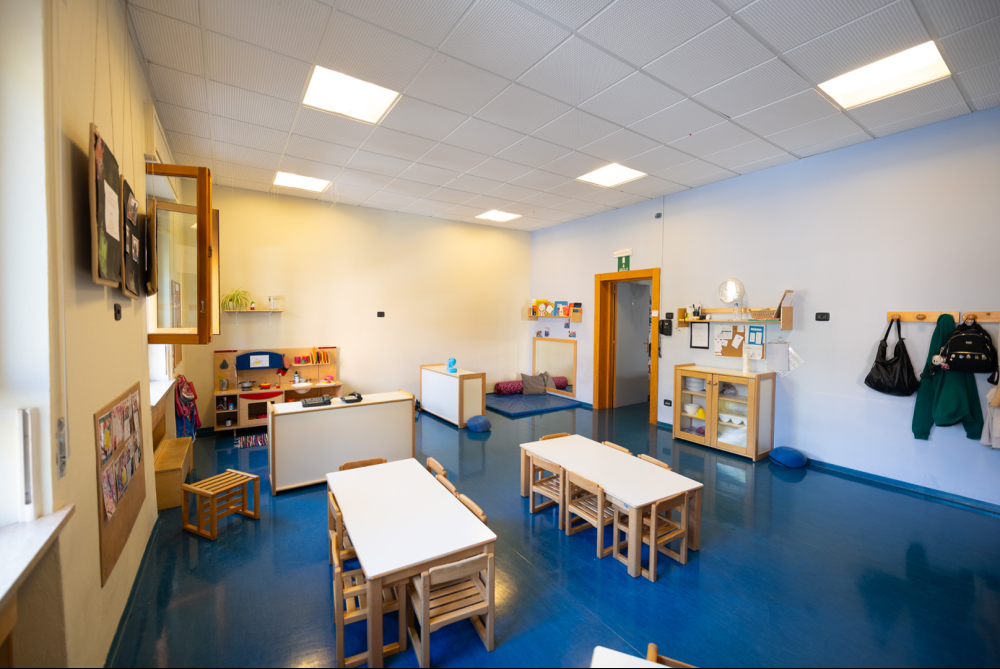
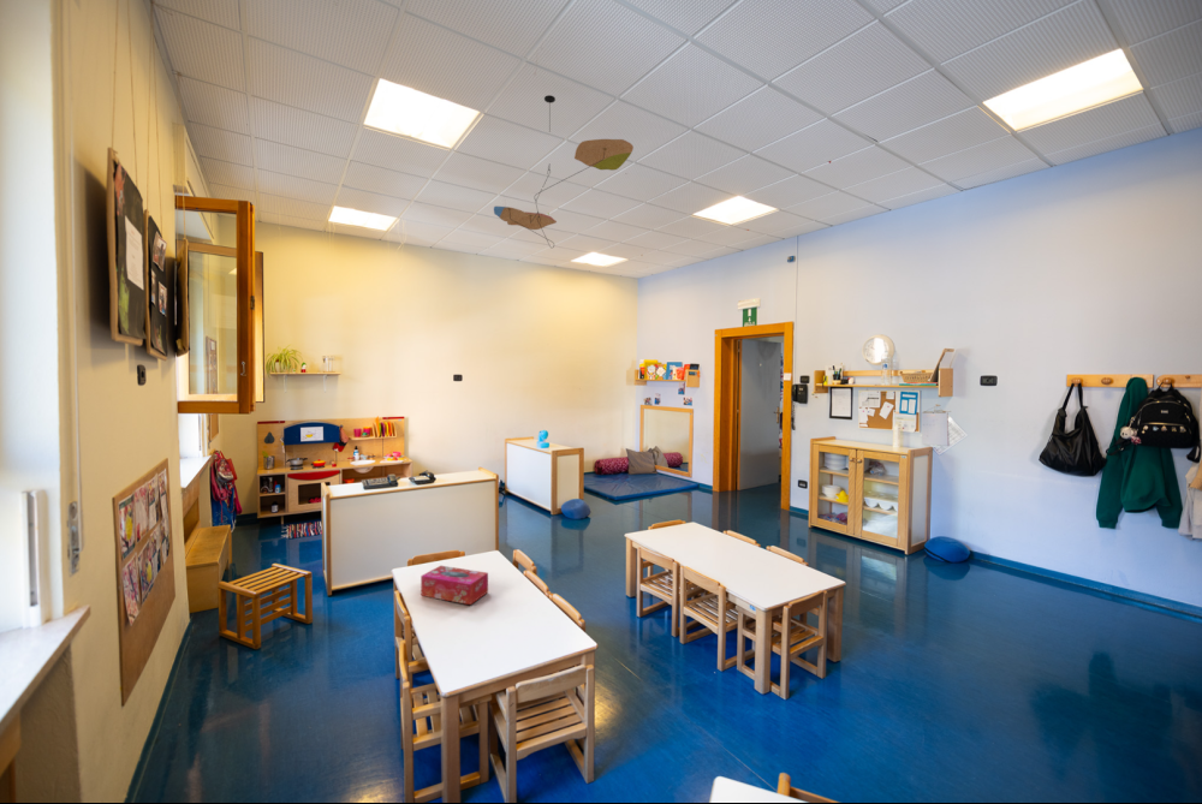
+ tissue box (454, 584)
+ ceiling mobile (561, 180)
